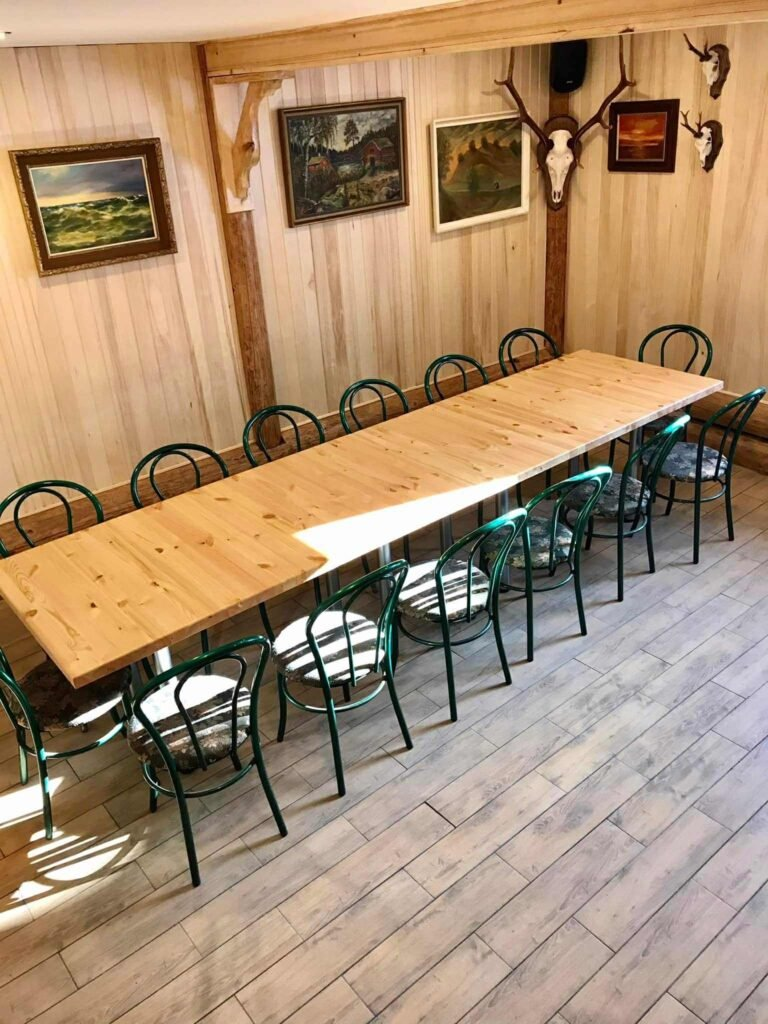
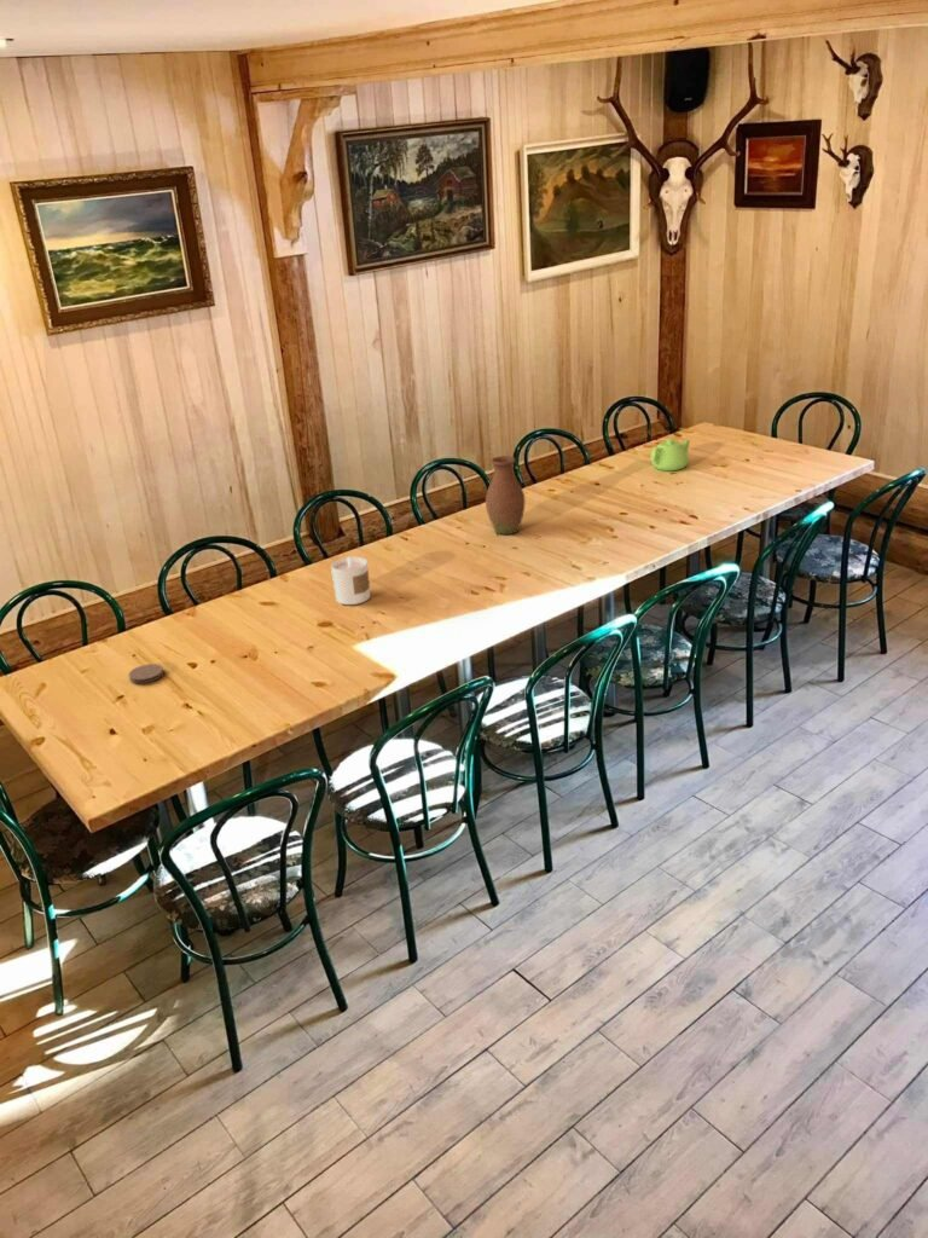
+ candle (350, 577)
+ vase (504, 494)
+ coaster (145, 673)
+ teapot (669, 452)
